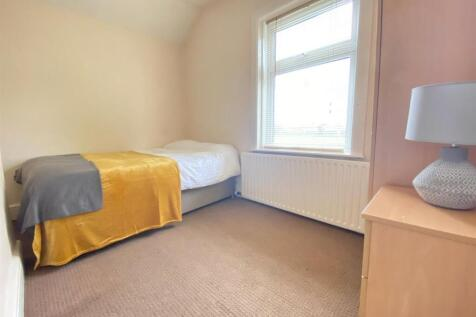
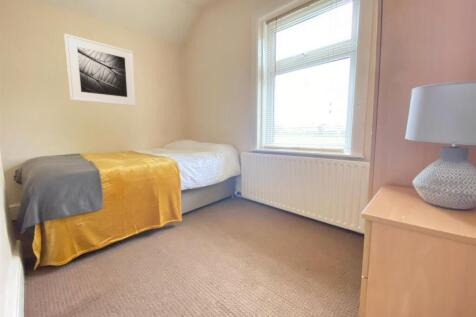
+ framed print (104, 73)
